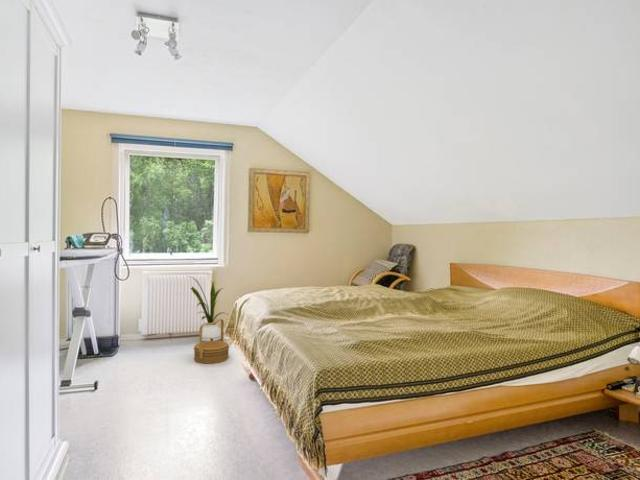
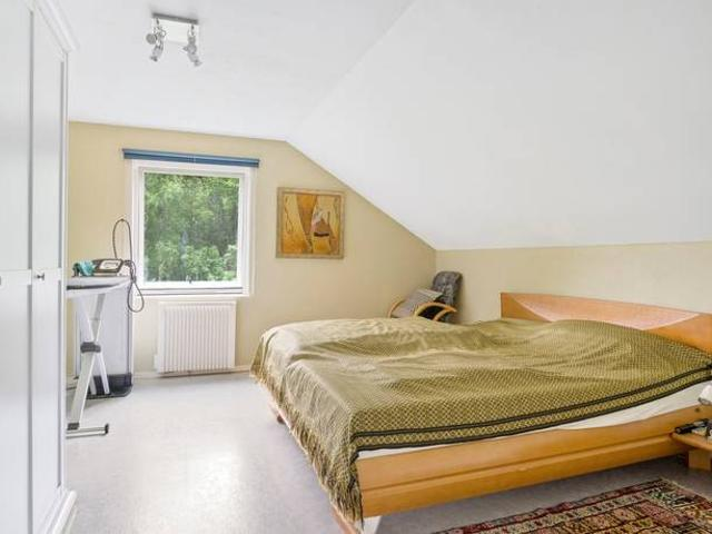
- house plant (207, 308)
- basket (211, 339)
